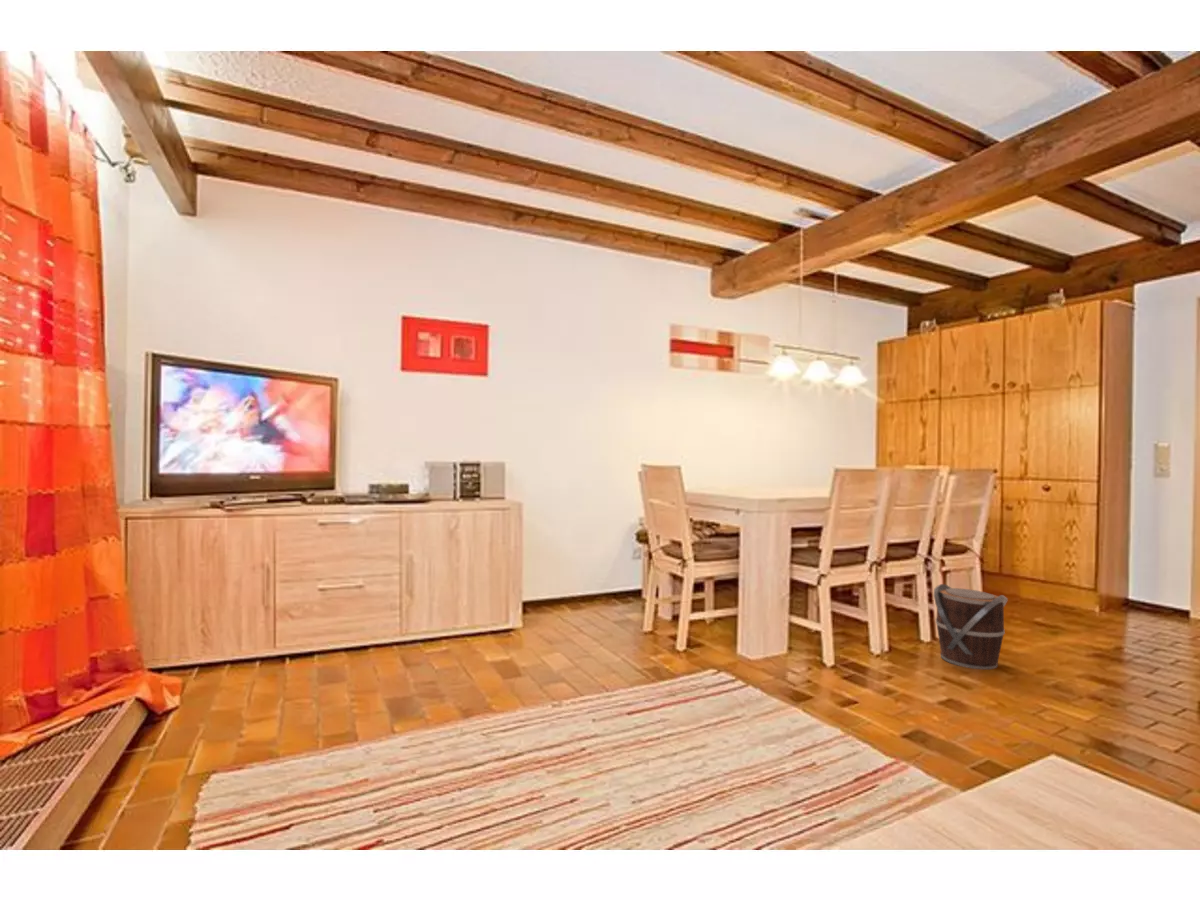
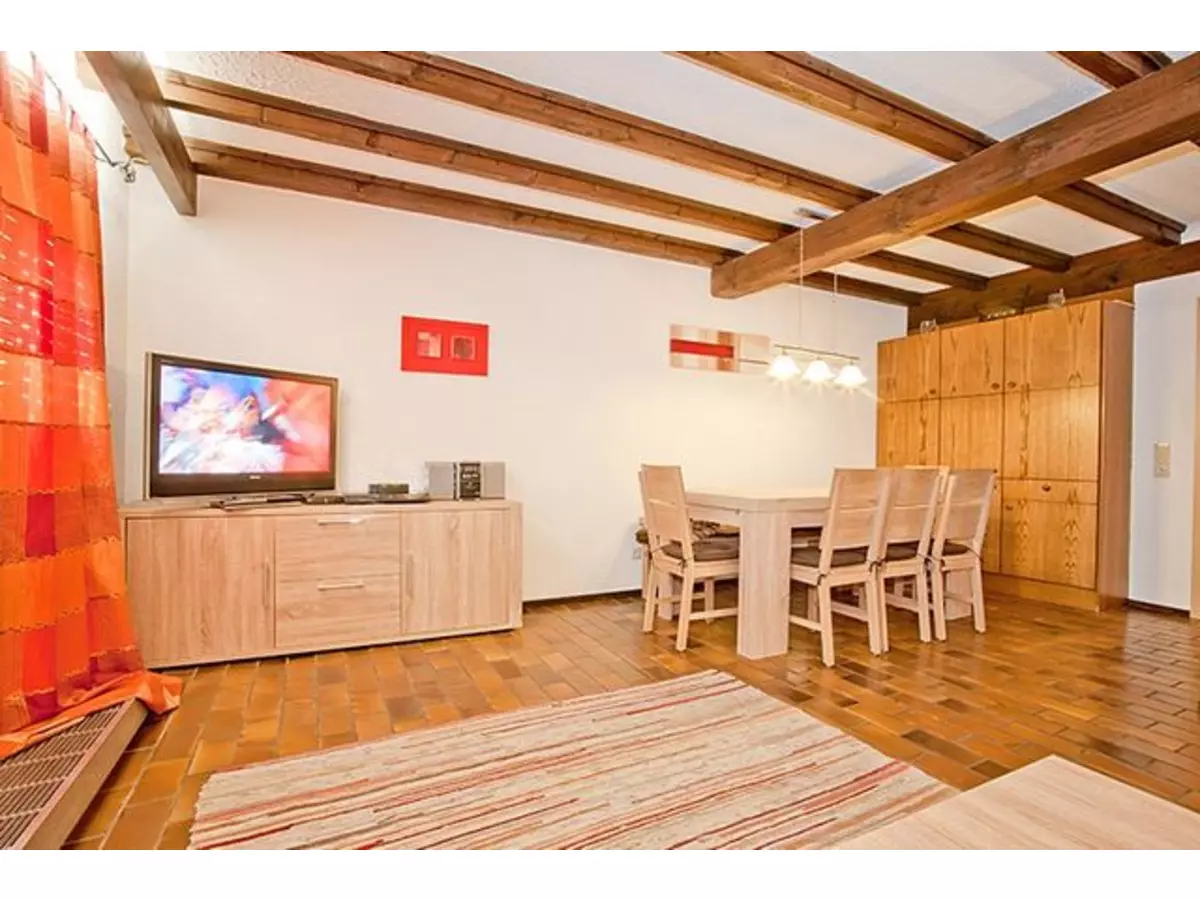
- bucket (969, 625)
